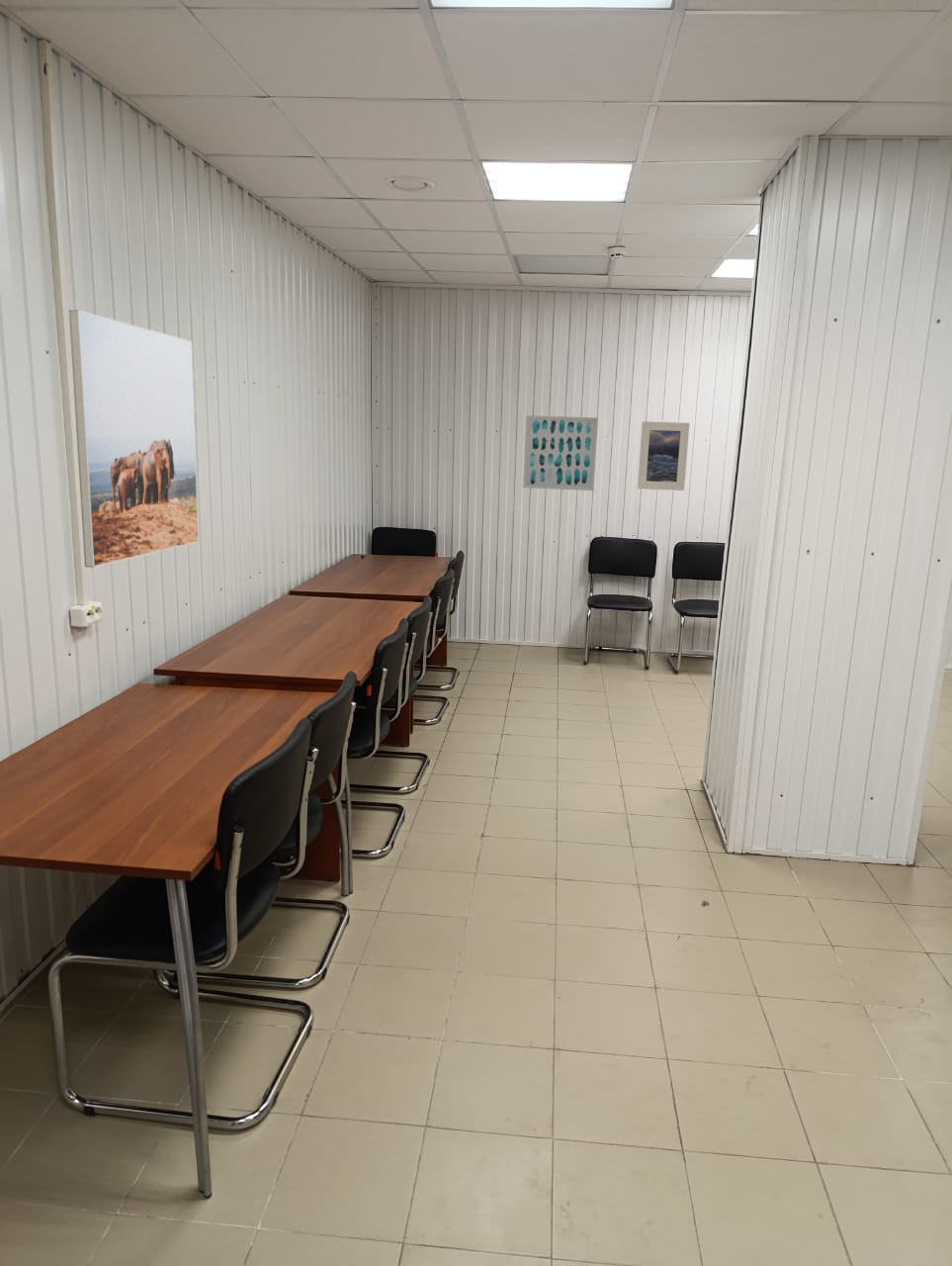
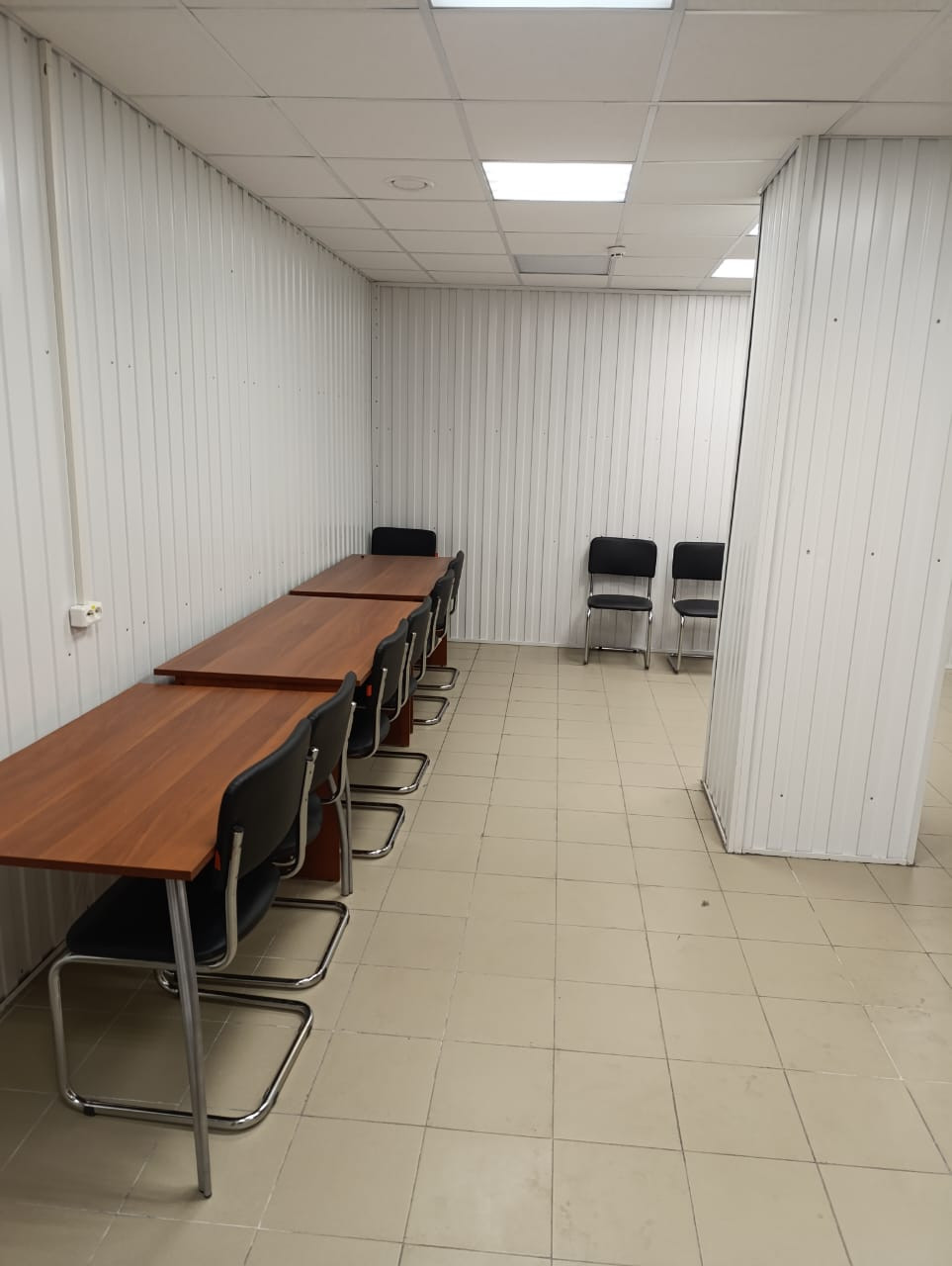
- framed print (662, 456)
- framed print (143, 443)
- wall art (560, 453)
